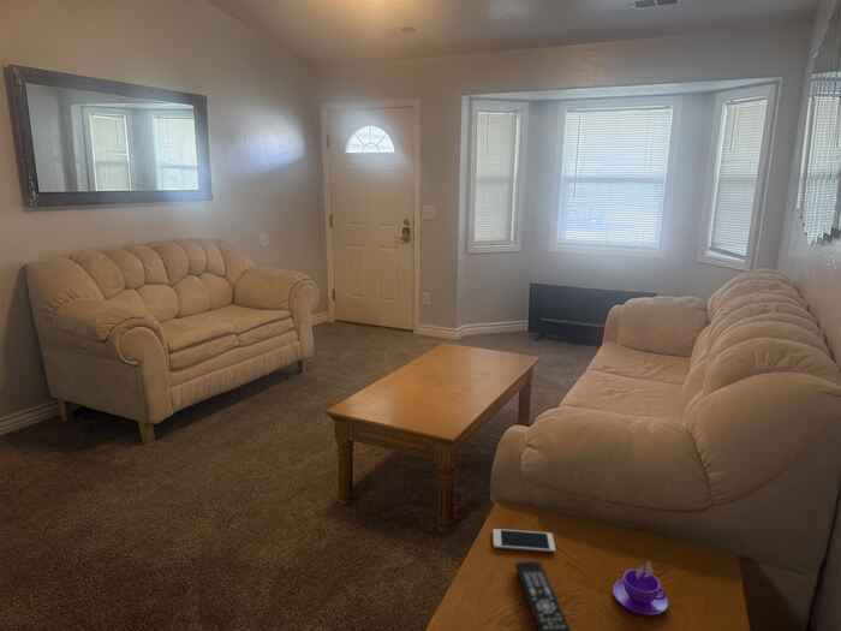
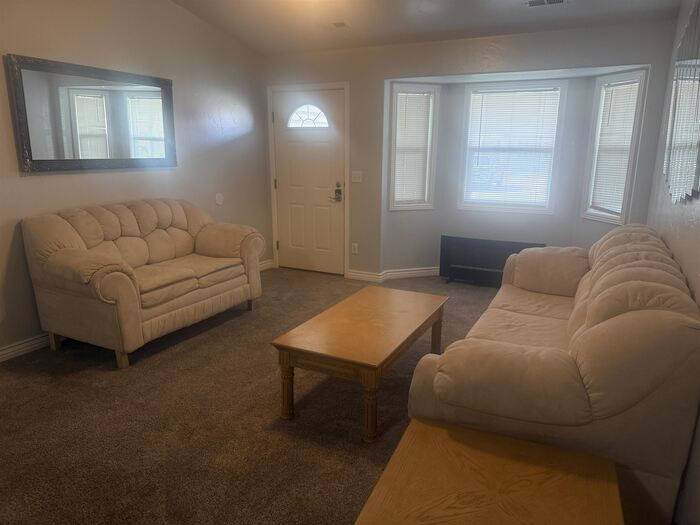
- coffee cup (642, 578)
- remote control (541, 600)
- cell phone (523, 540)
